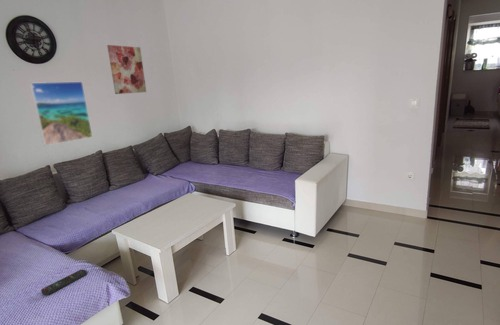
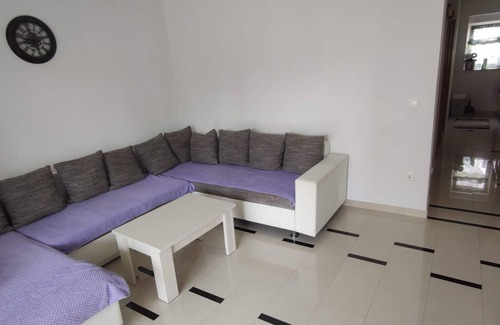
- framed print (63, 112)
- remote control (65, 281)
- wall art (128, 70)
